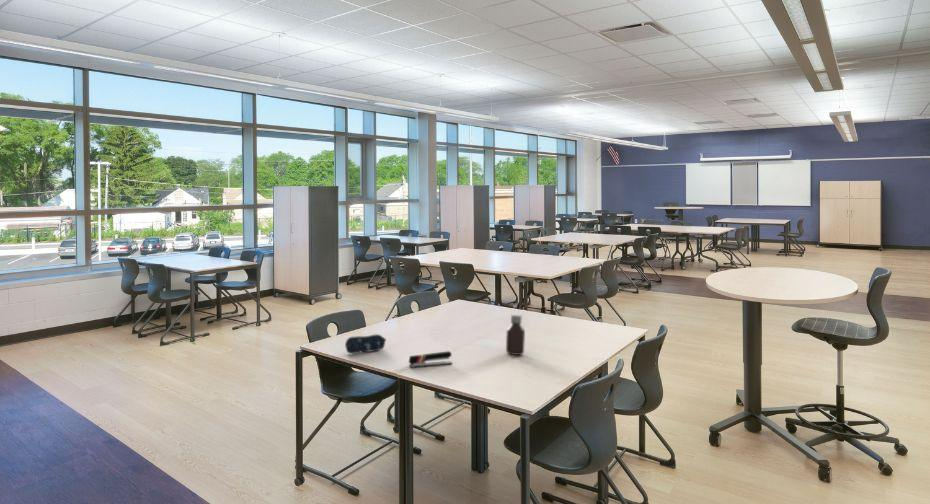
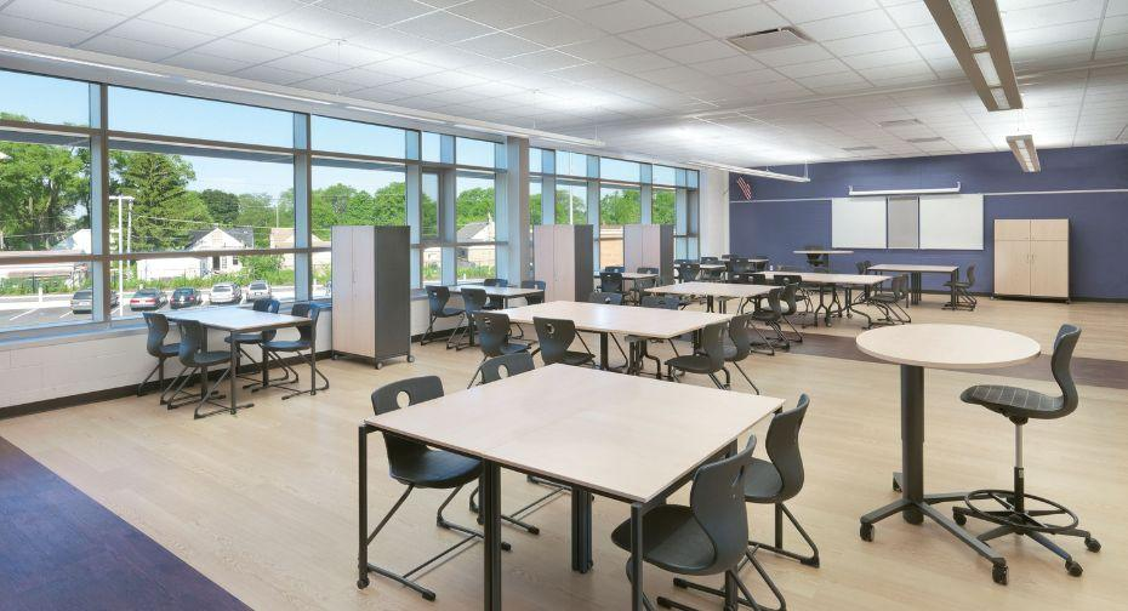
- pencil case (365, 343)
- bottle (515, 334)
- stapler (430, 359)
